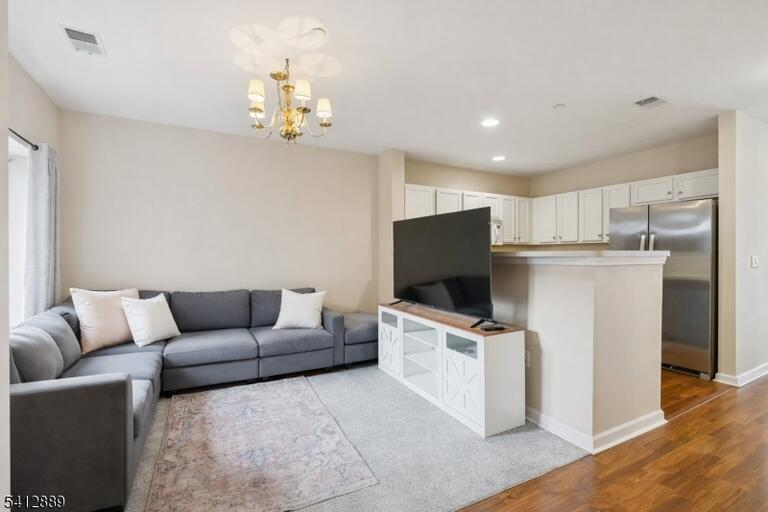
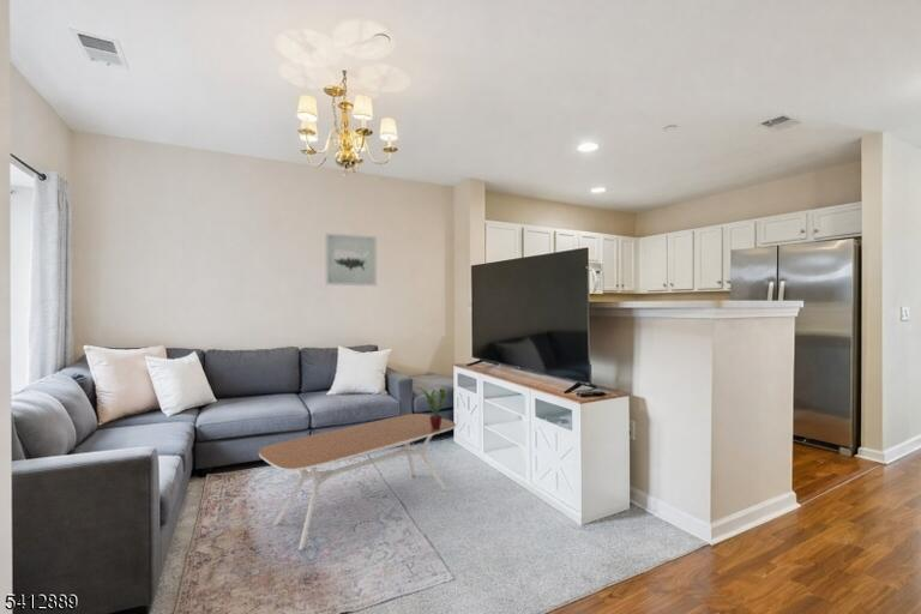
+ wall art (351, 260)
+ coffee table (363, 465)
+ potted plant (432, 407)
